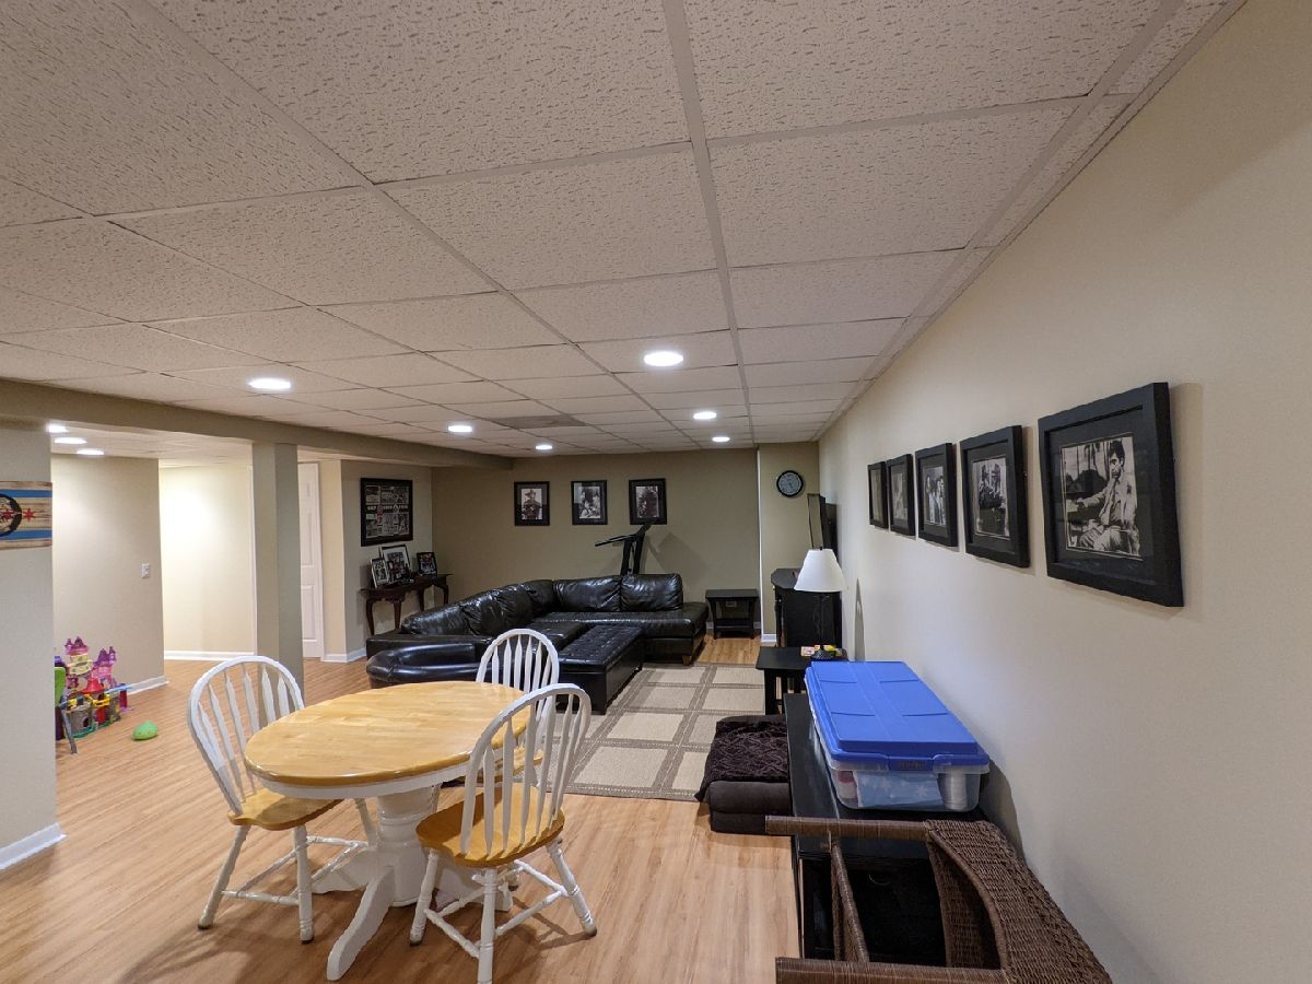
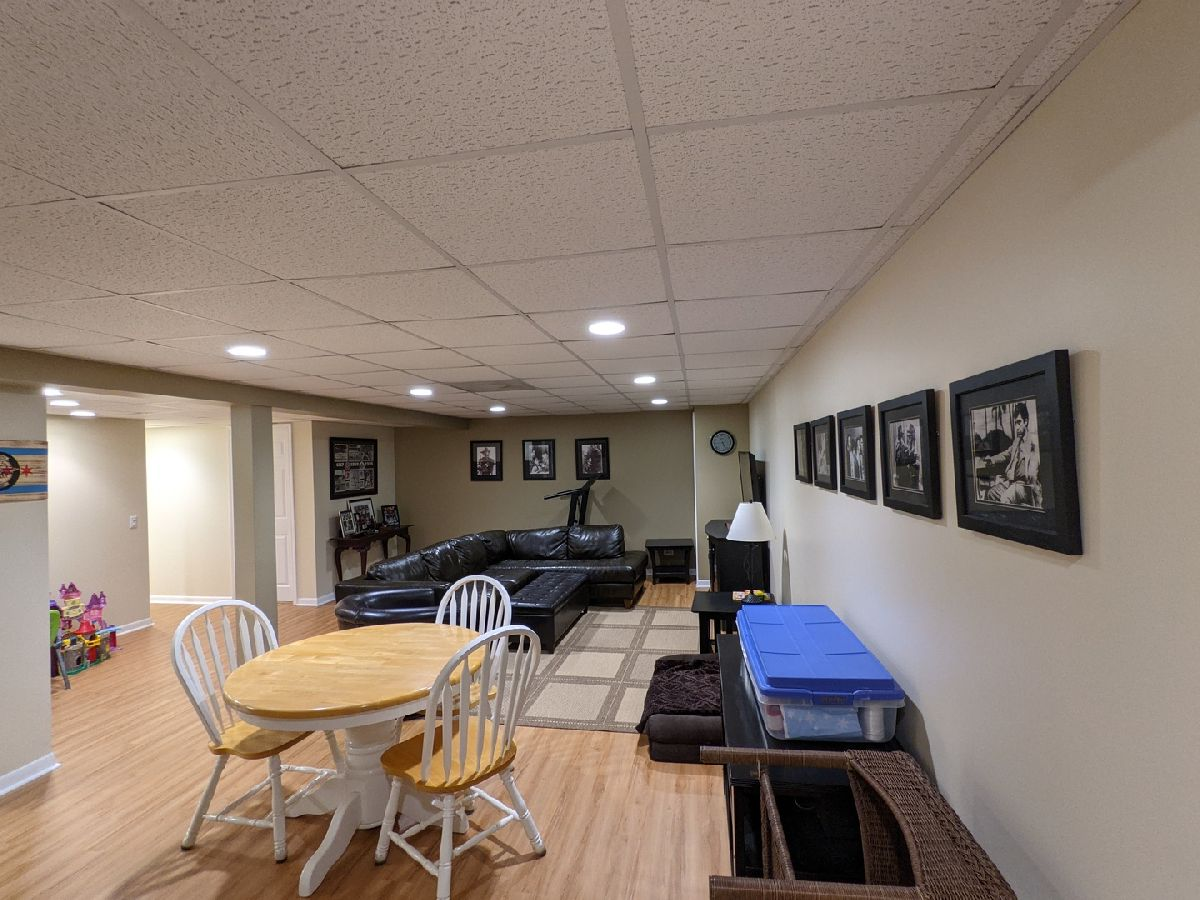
- plush toy (145, 729)
